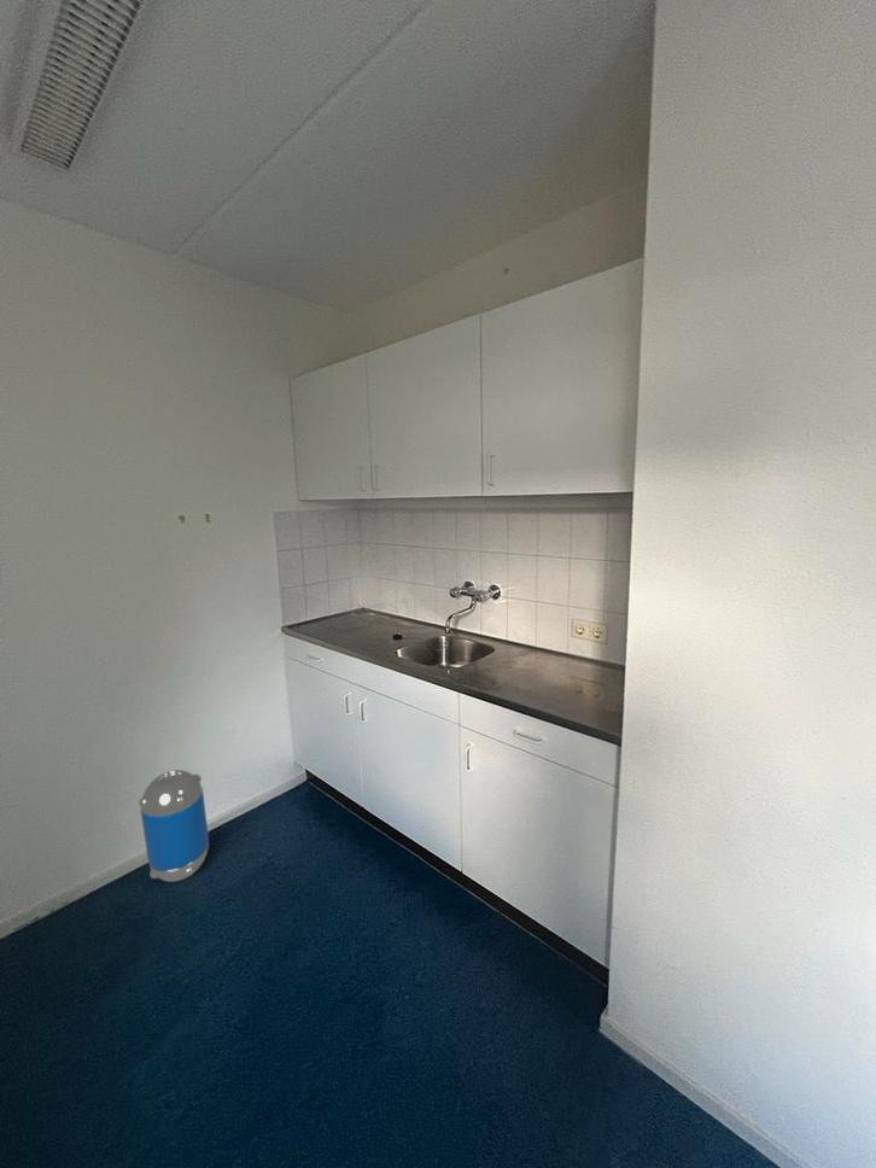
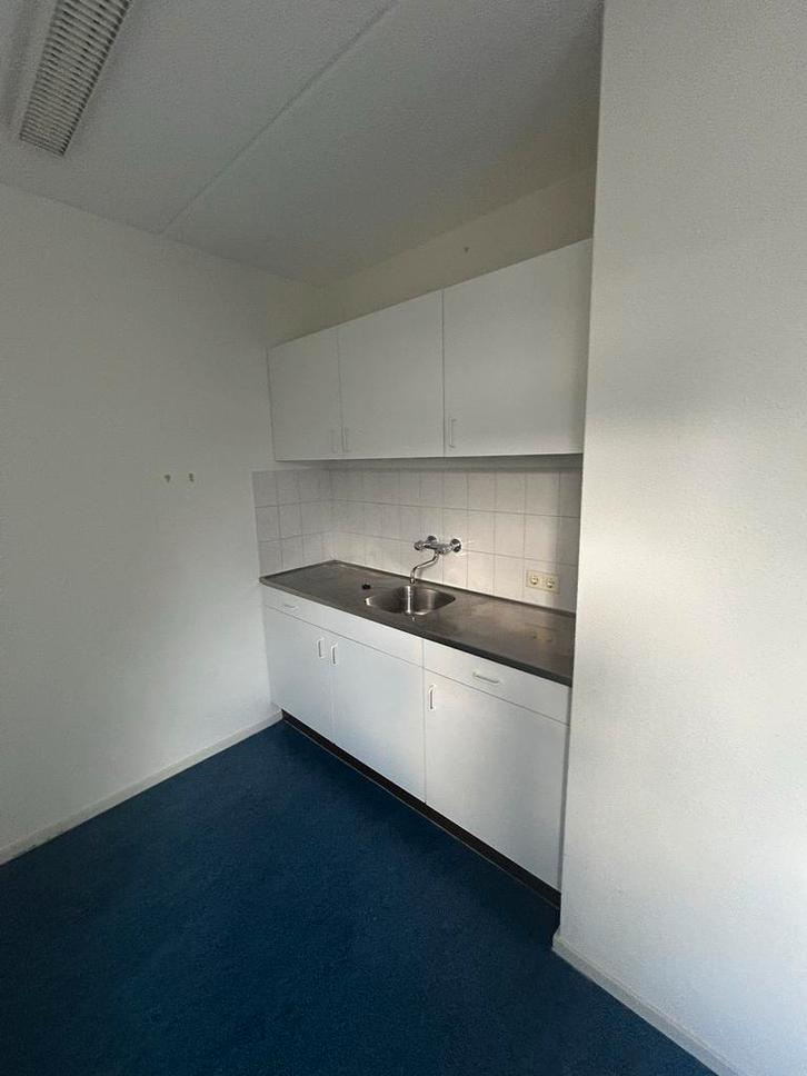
- trash can (175, 824)
